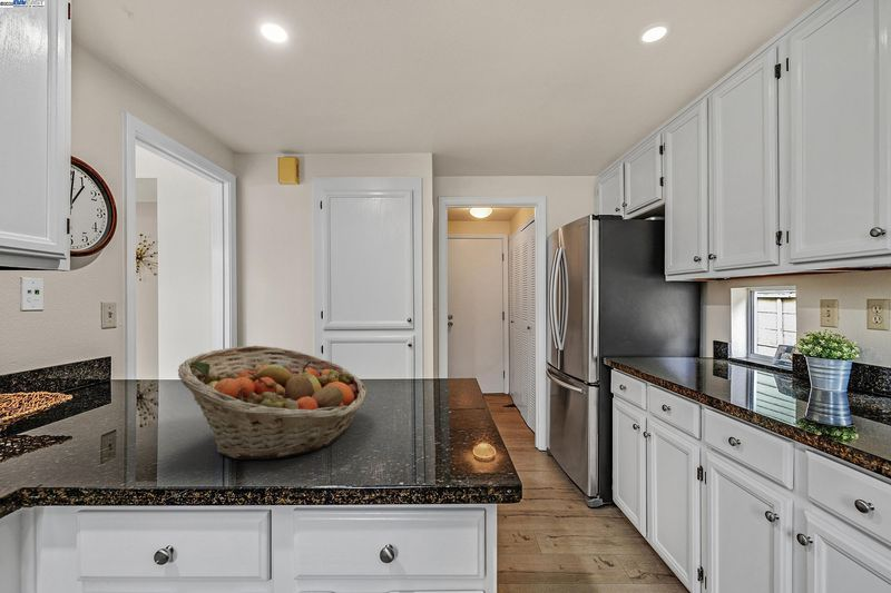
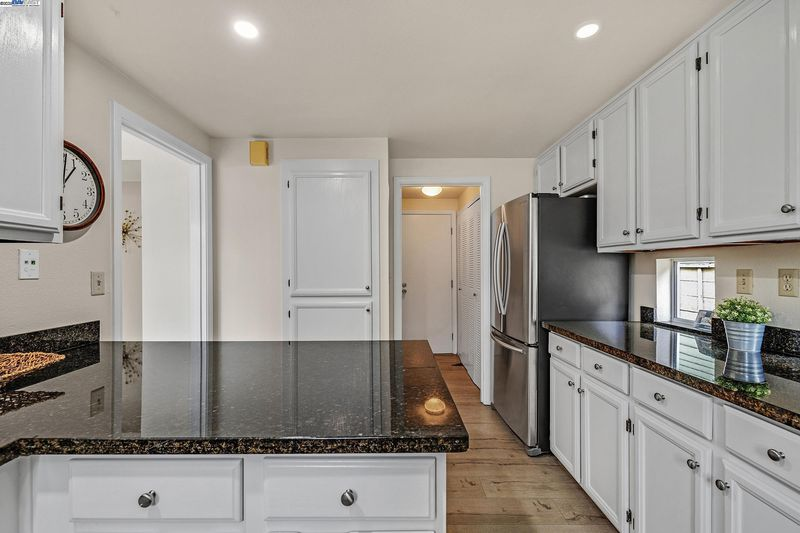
- fruit basket (283, 392)
